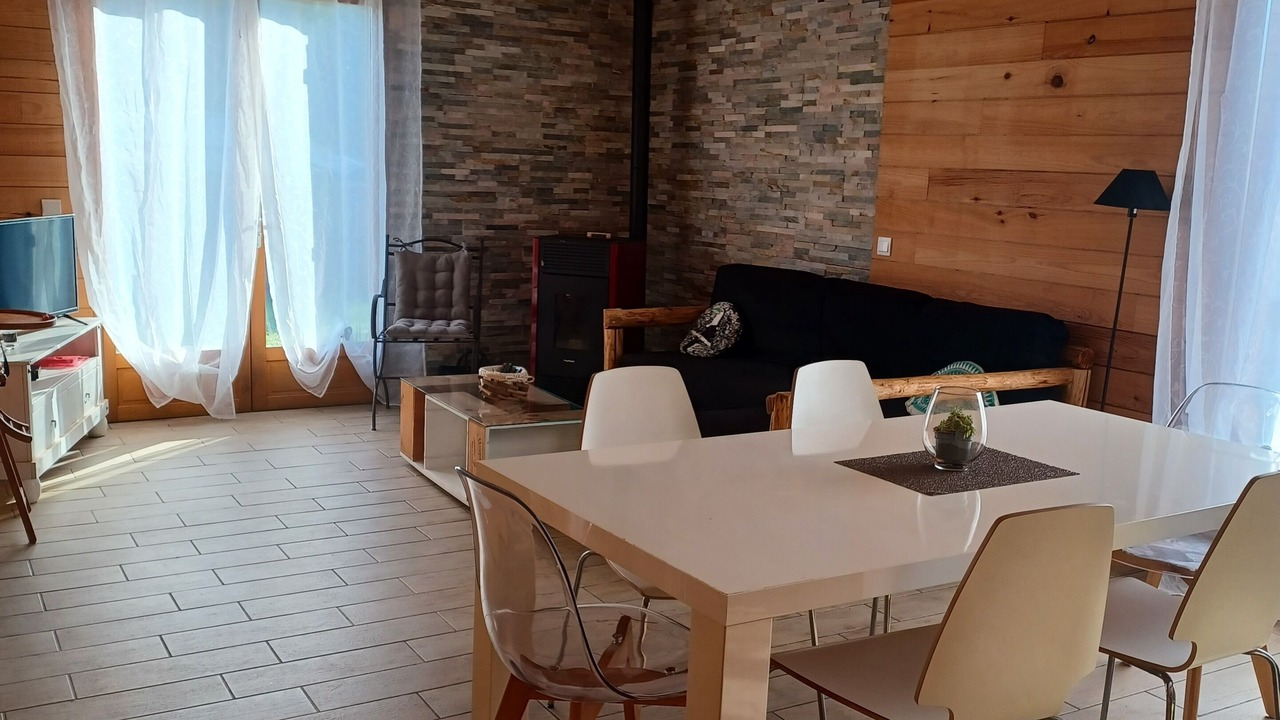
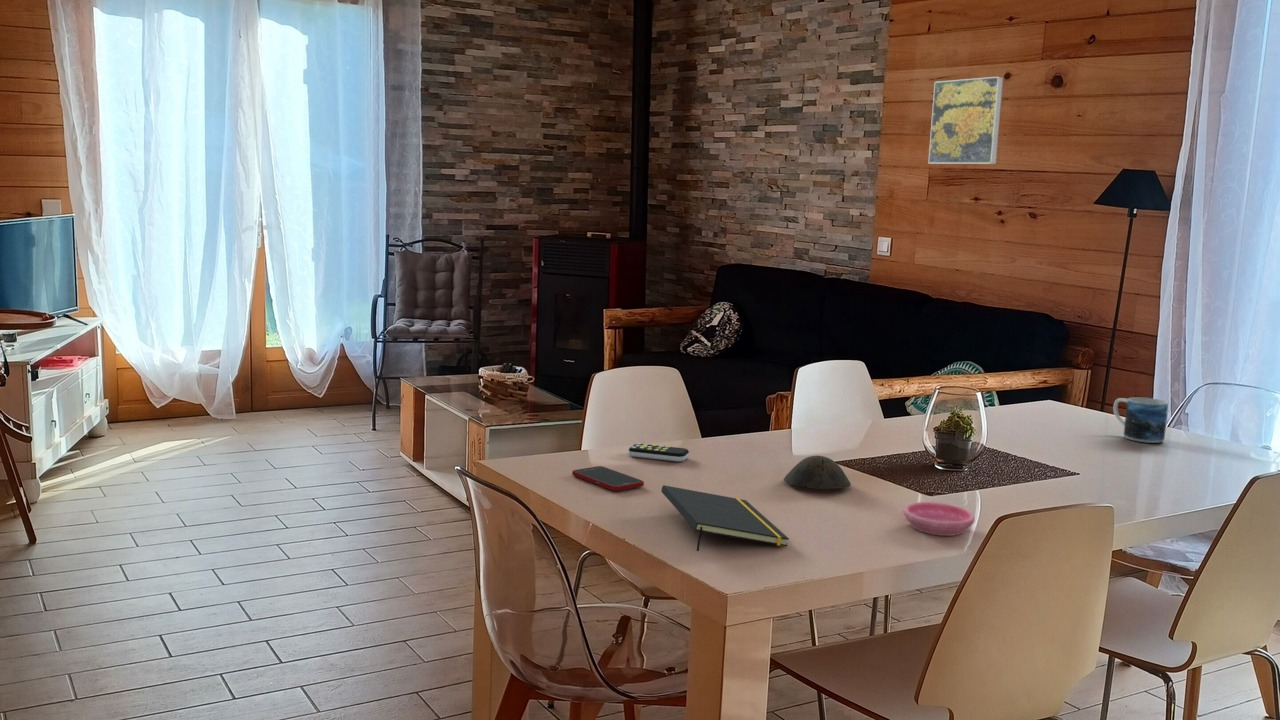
+ mug (1137, 418)
+ remote control (658, 452)
+ notepad (722, 514)
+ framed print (964, 121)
+ cell phone (607, 478)
+ saucer (938, 519)
+ bowl (804, 463)
